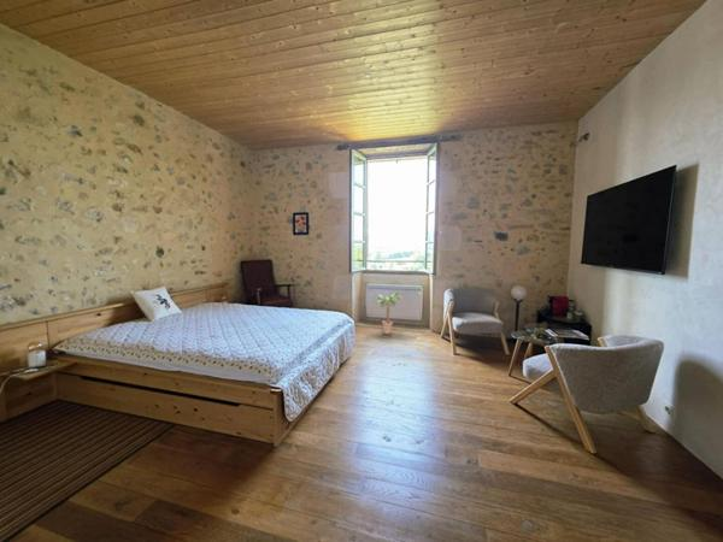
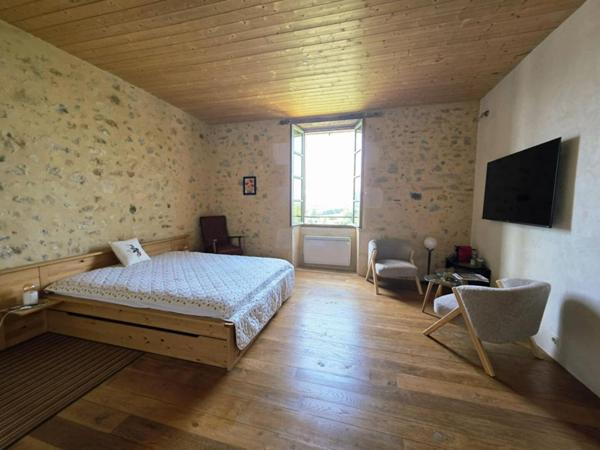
- potted plant (388, 311)
